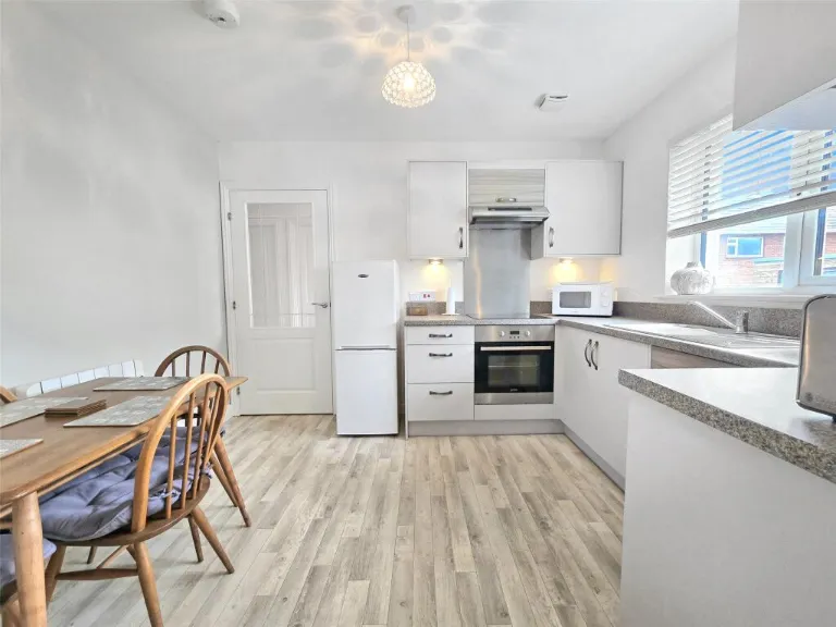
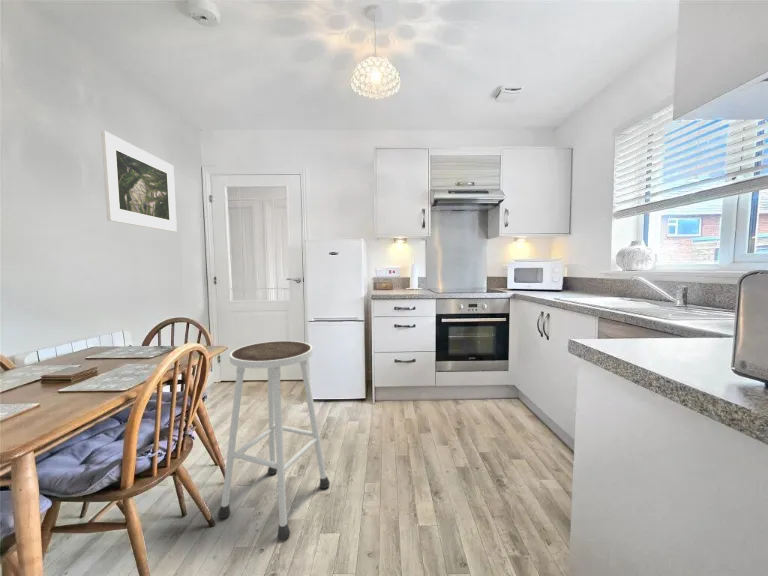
+ stool (275, 426)
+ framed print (145, 189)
